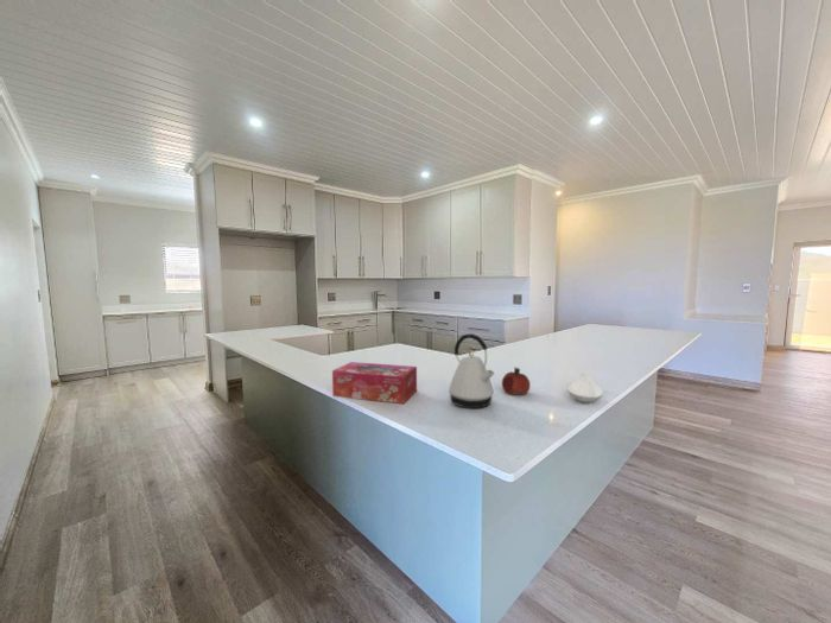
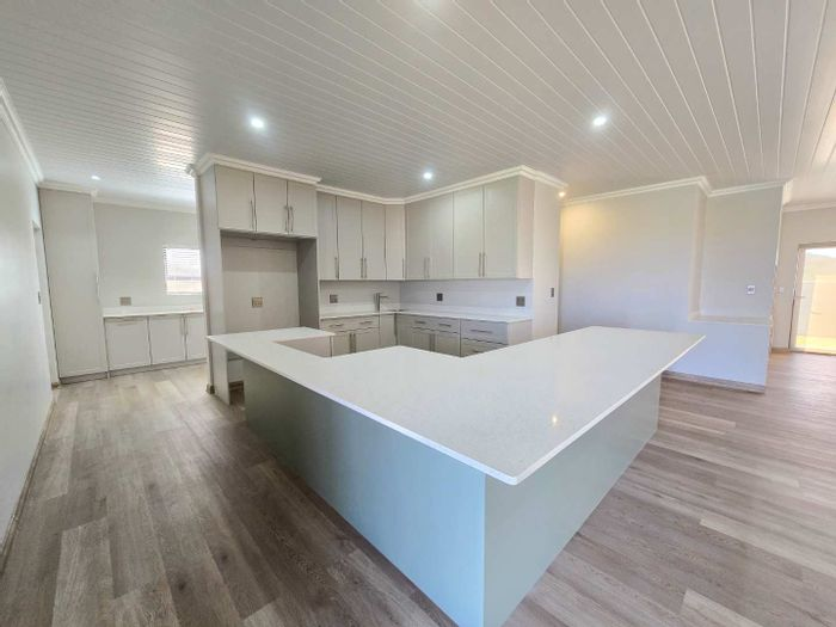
- tissue box (375, 381)
- spoon rest (584, 386)
- kettle (471, 368)
- fruit (515, 380)
